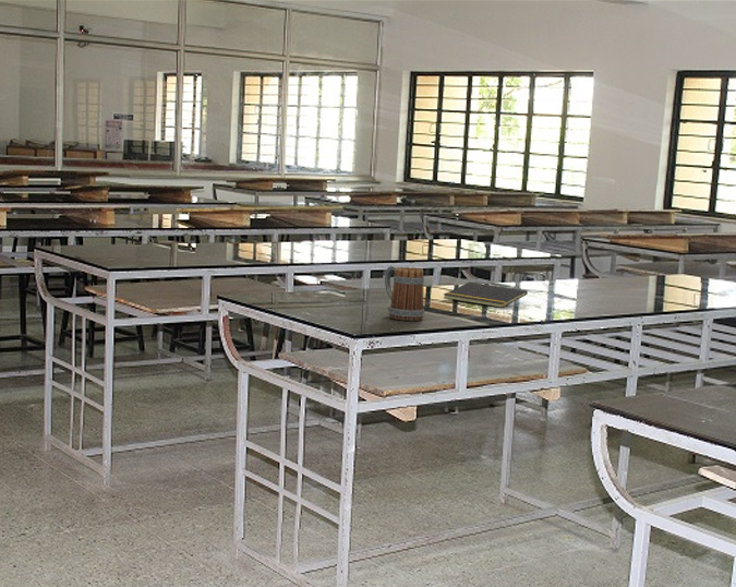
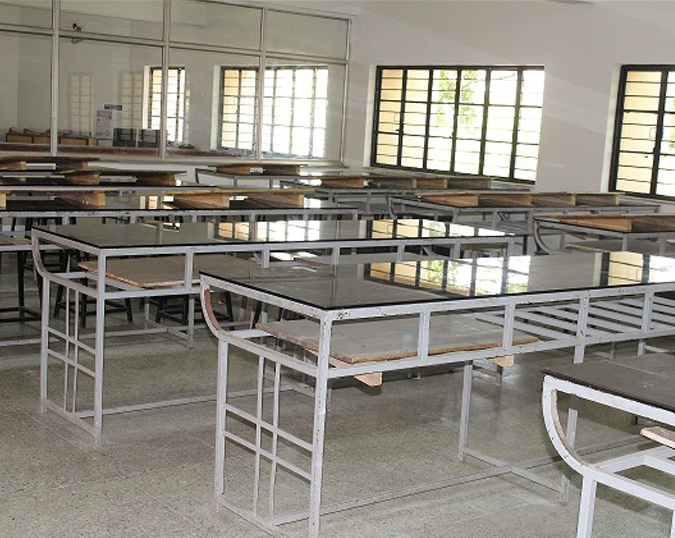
- notepad (485, 294)
- mug (402, 291)
